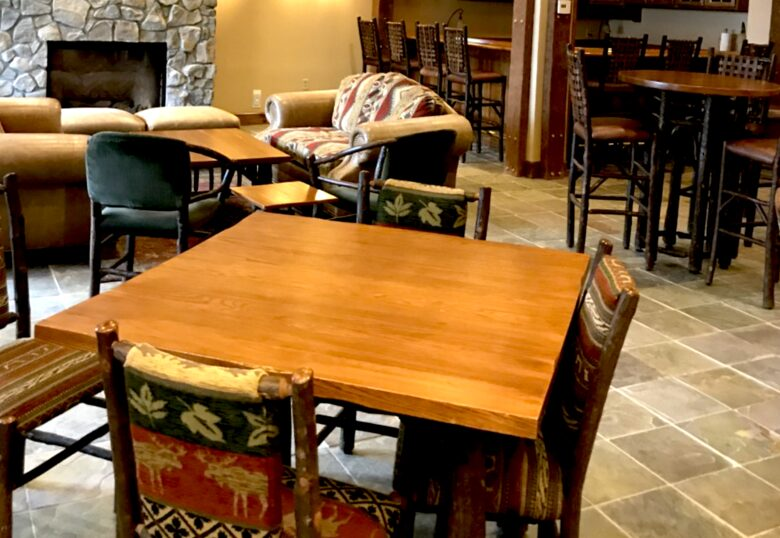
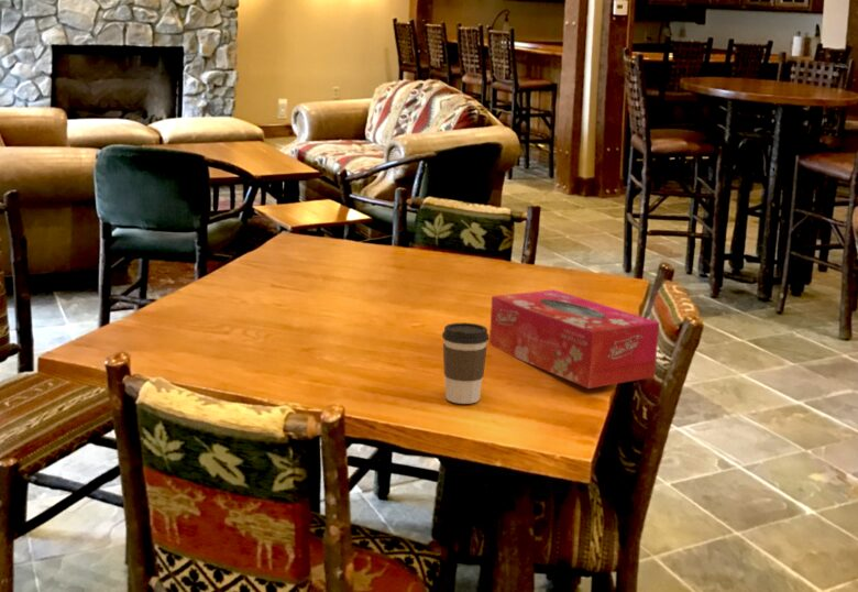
+ coffee cup (464, 363)
+ tissue box (570, 335)
